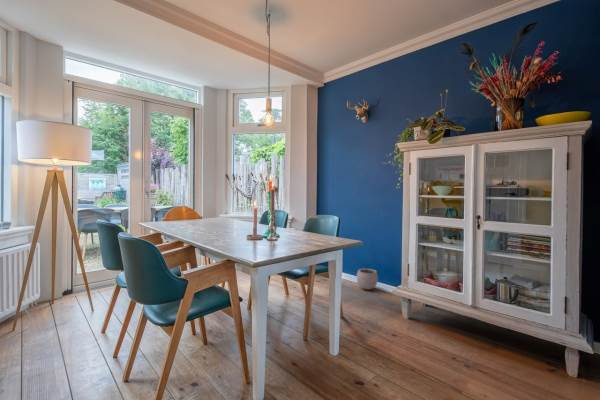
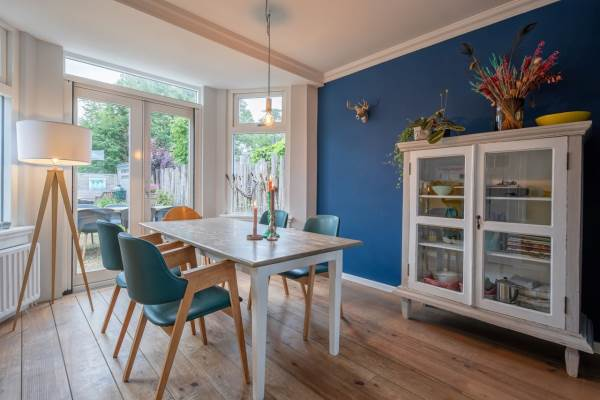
- plant pot (367, 275)
